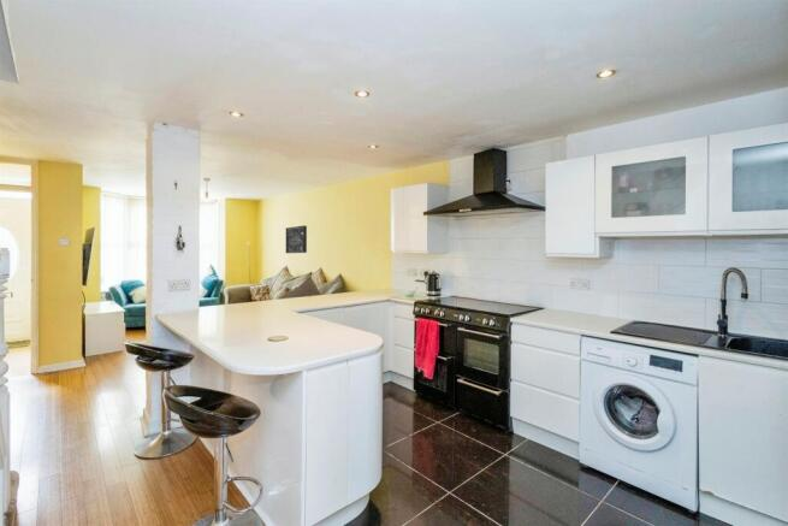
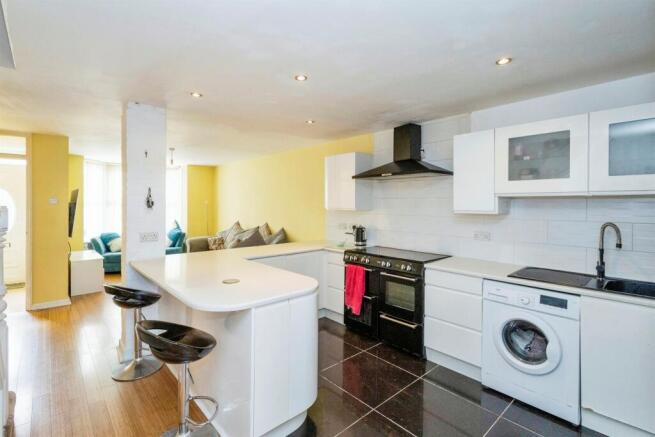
- wall art (295, 240)
